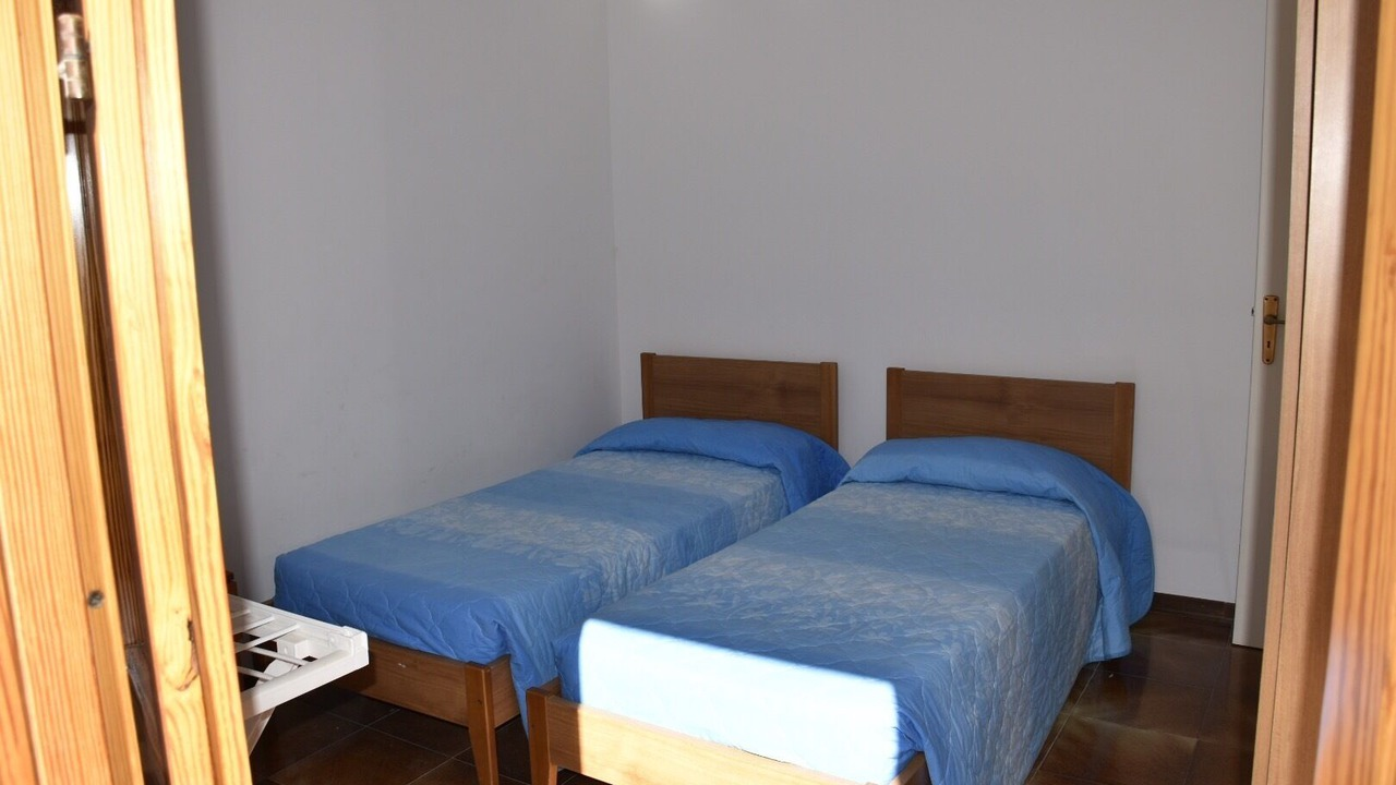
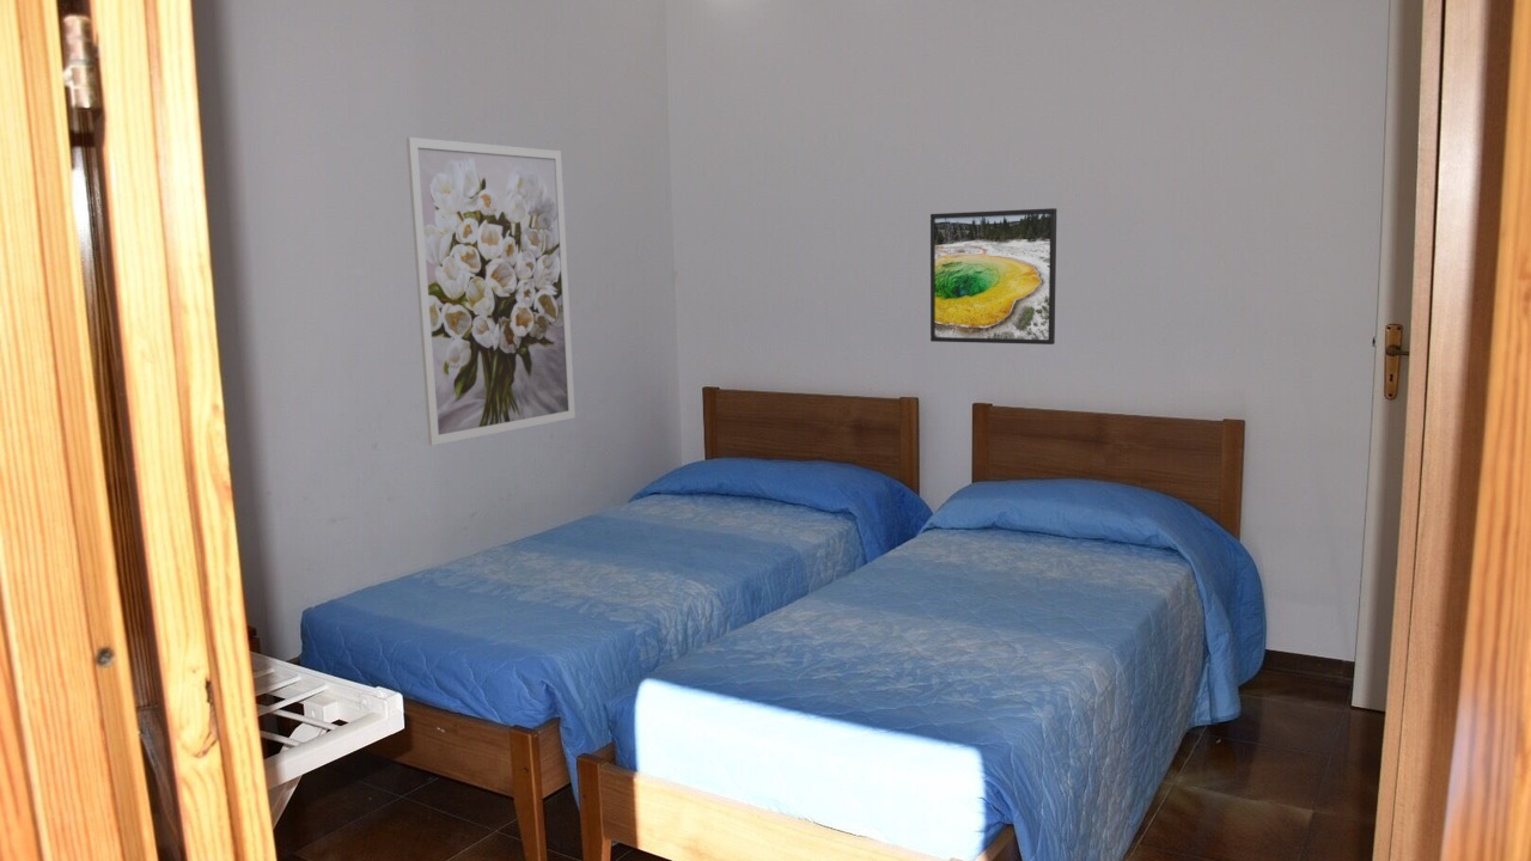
+ wall art (498, 289)
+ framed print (990, 277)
